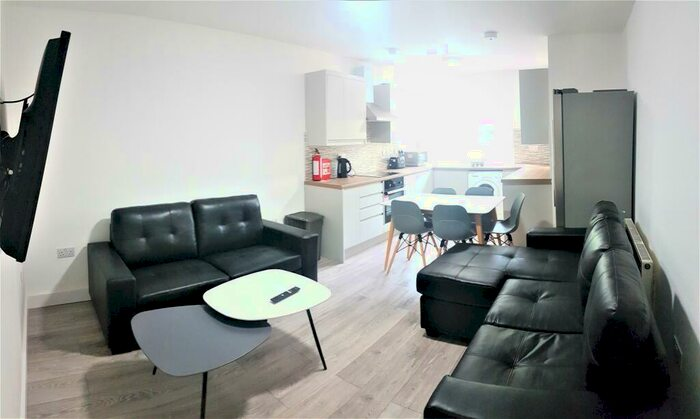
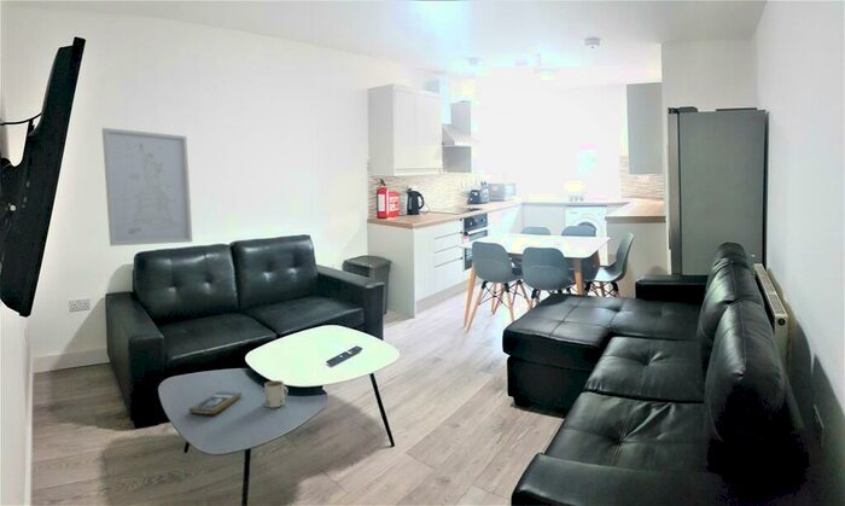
+ wall art (150, 188)
+ book (216, 401)
+ mug (278, 394)
